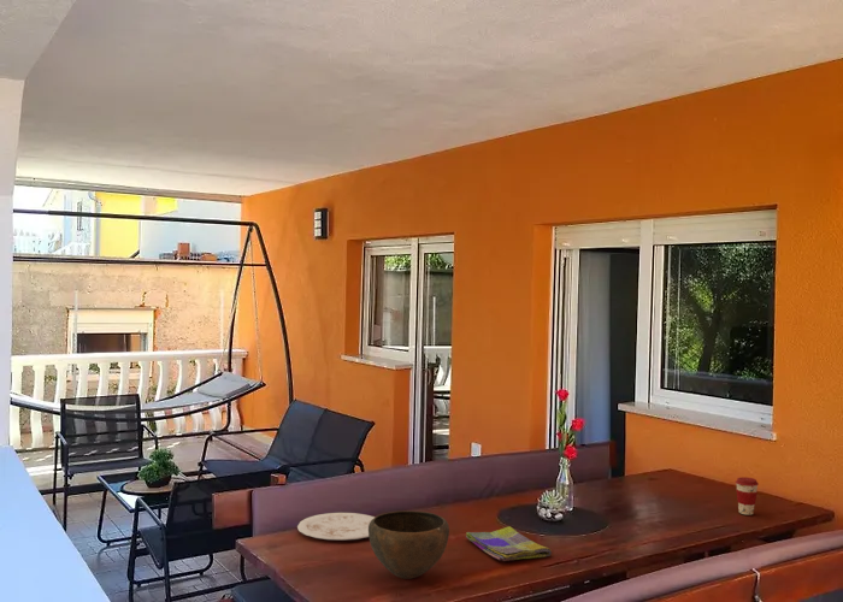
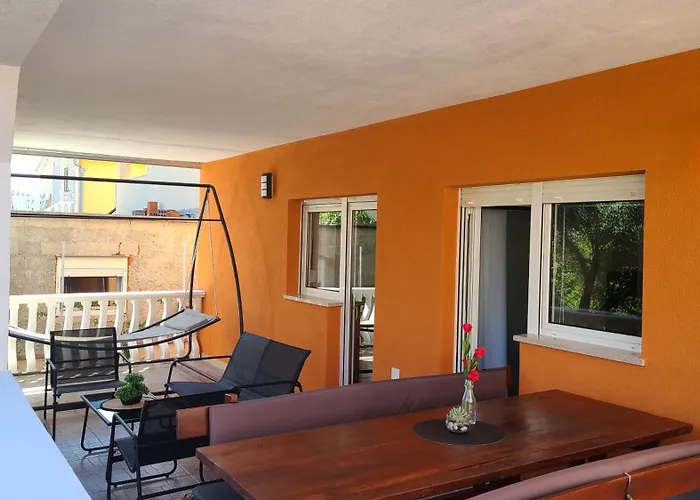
- plate (341, 526)
- dish towel (507, 543)
- coffee cup (745, 496)
- bowl (408, 548)
